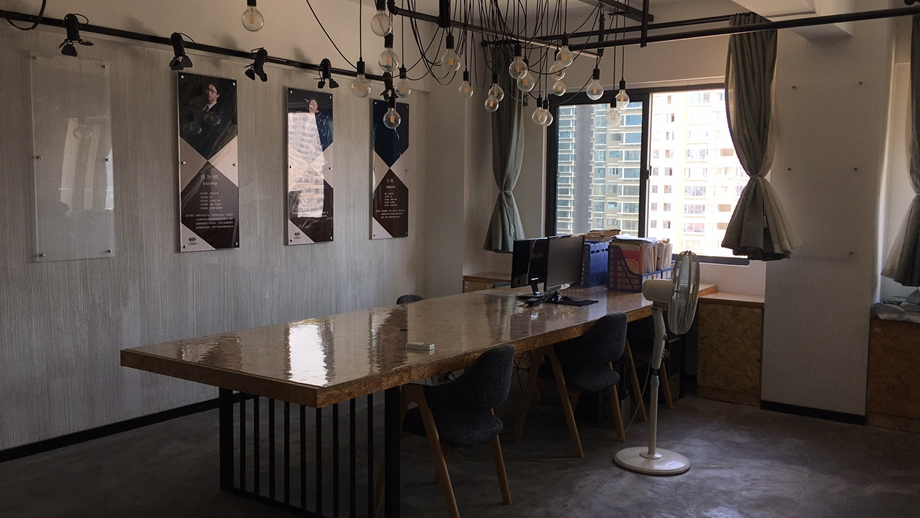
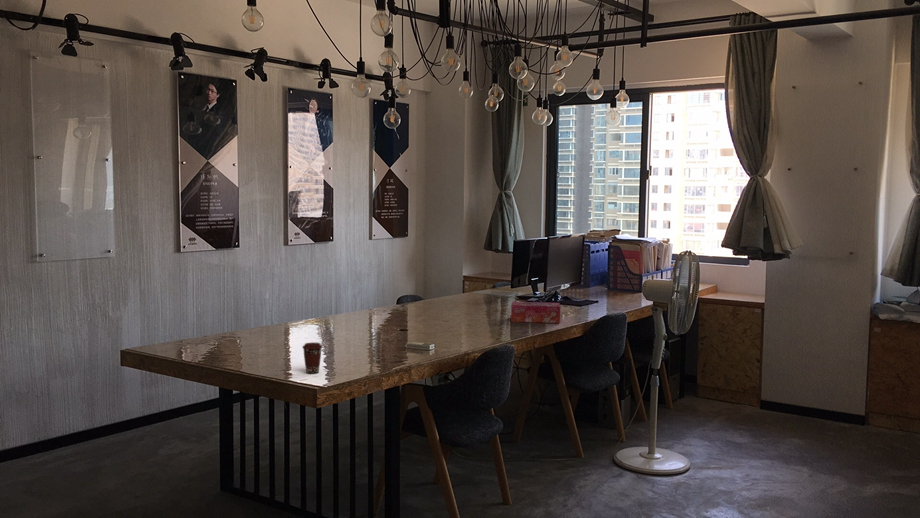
+ coffee cup (312, 358)
+ tissue box (535, 312)
